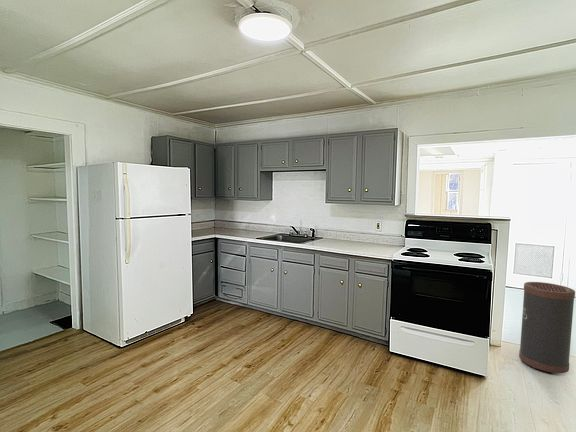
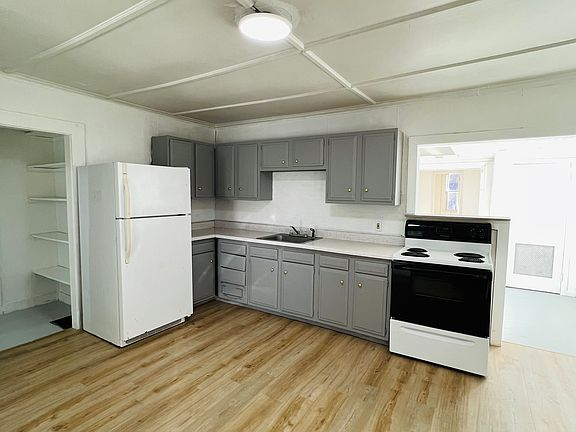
- trash can (545, 325)
